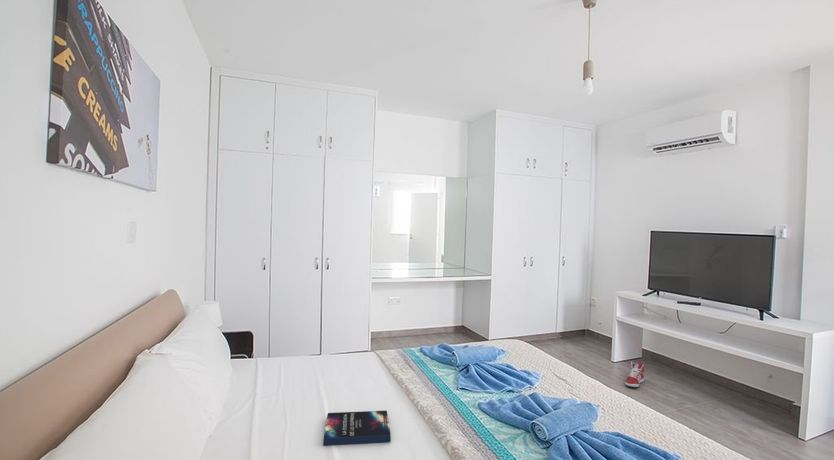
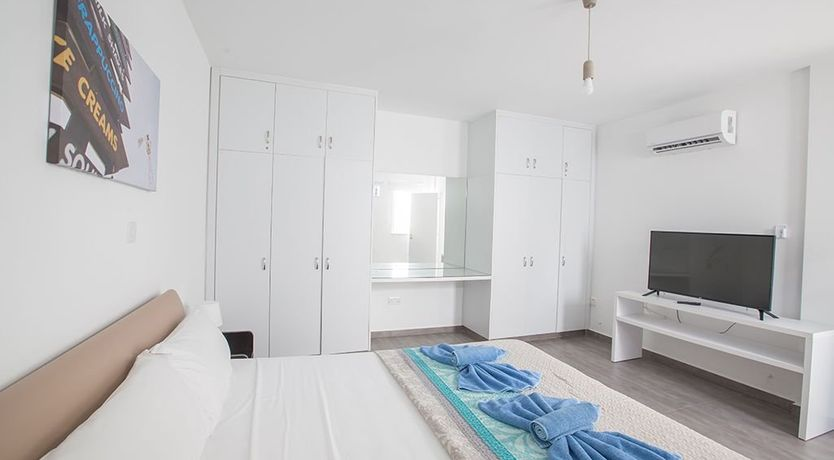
- sneaker (634, 373)
- hardback book (357, 426)
